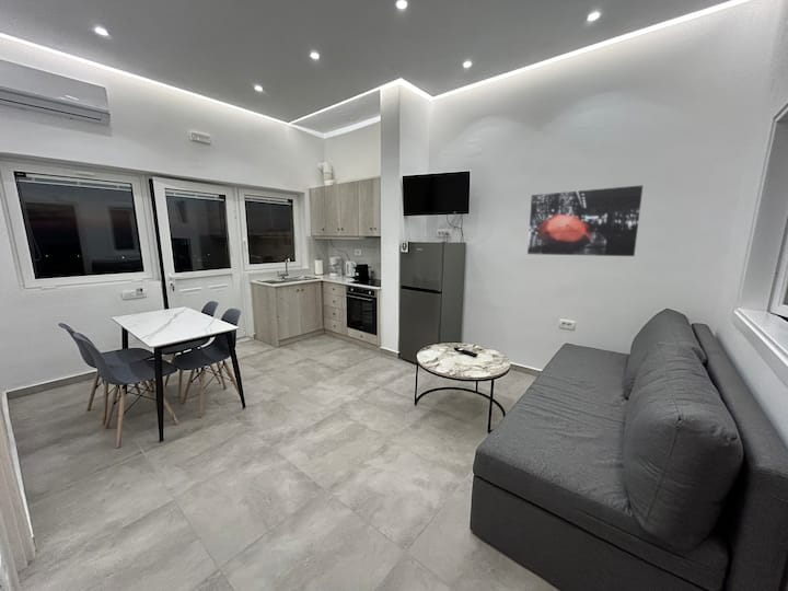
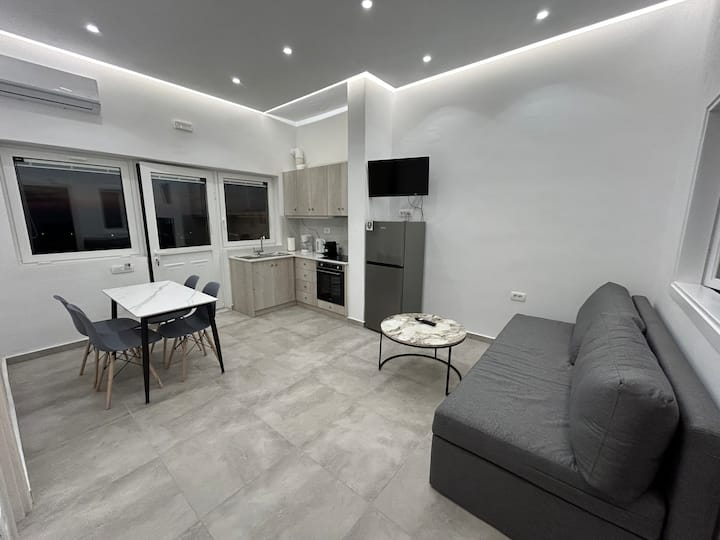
- wall art (579, 223)
